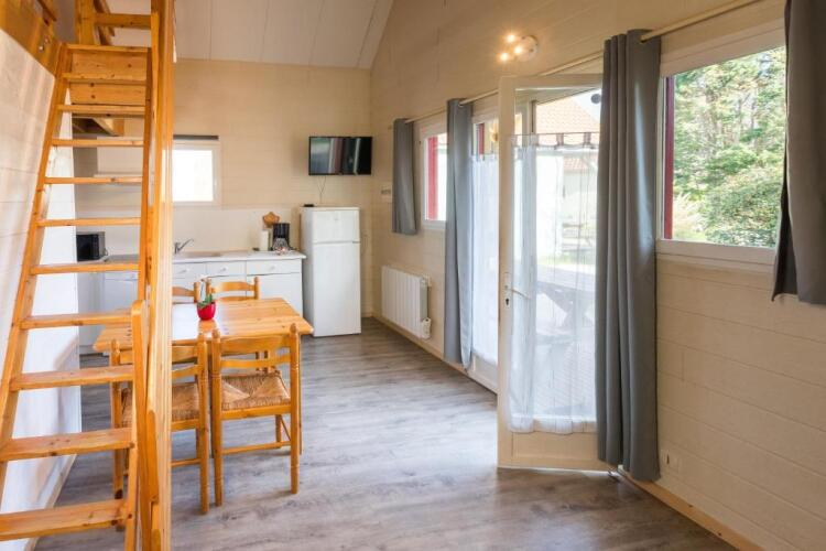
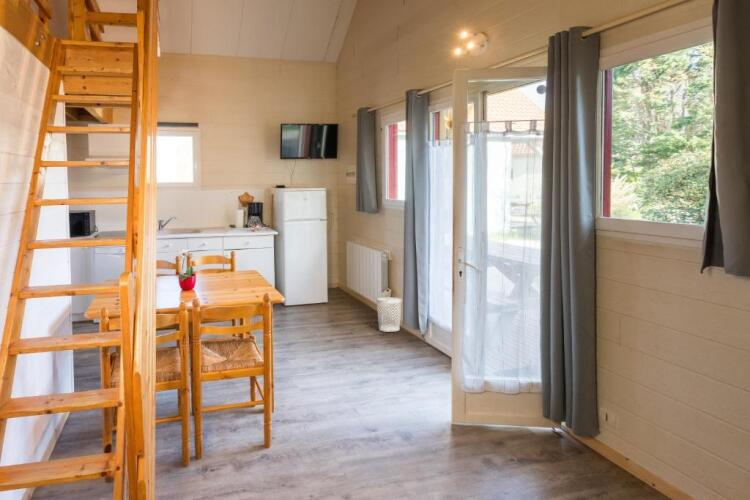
+ wastebasket (389, 314)
